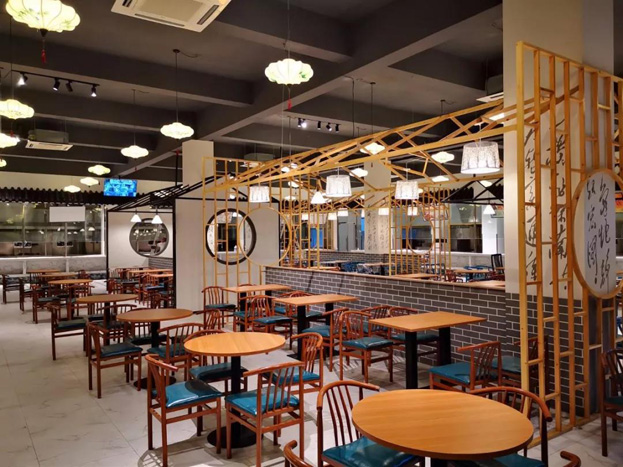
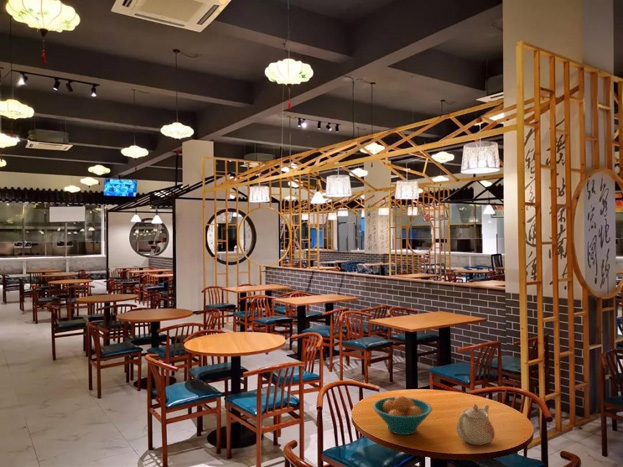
+ teapot (475, 422)
+ fruit bowl (402, 412)
